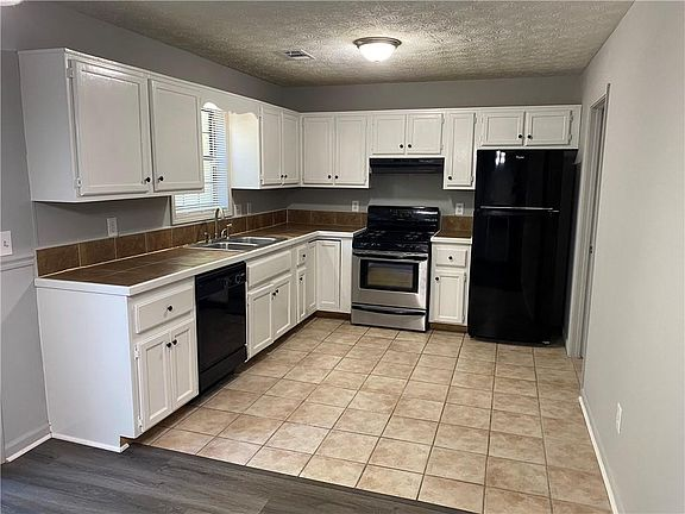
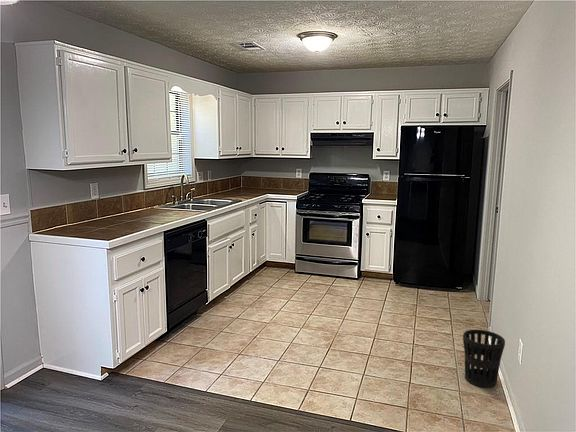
+ wastebasket (483, 358)
